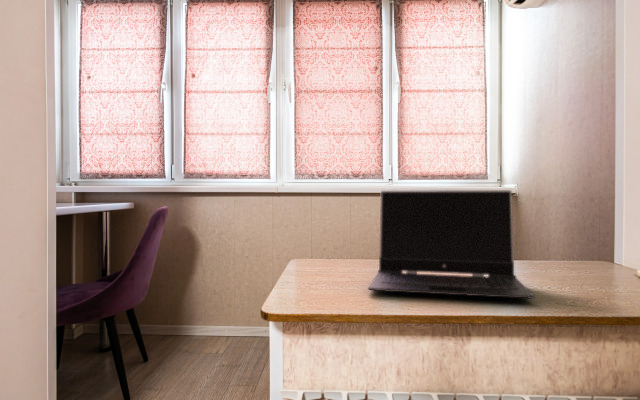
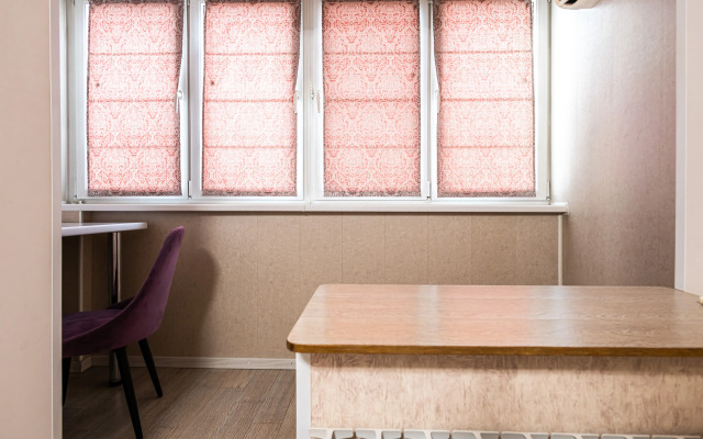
- laptop computer (445, 238)
